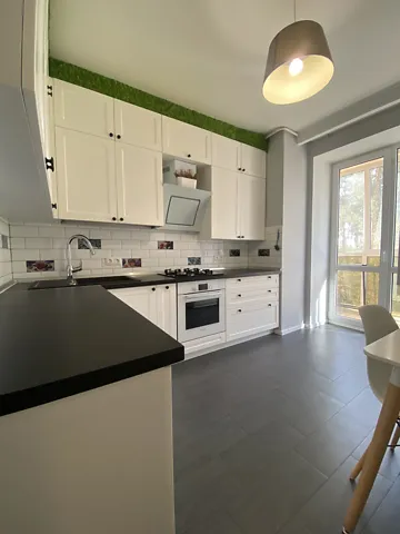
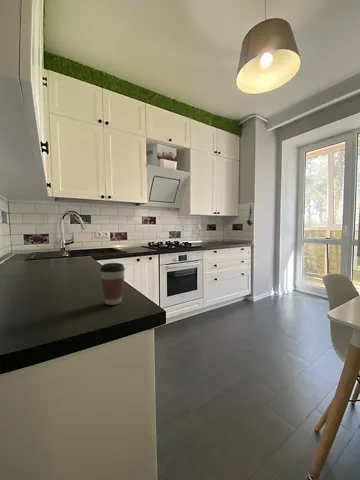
+ coffee cup (113, 283)
